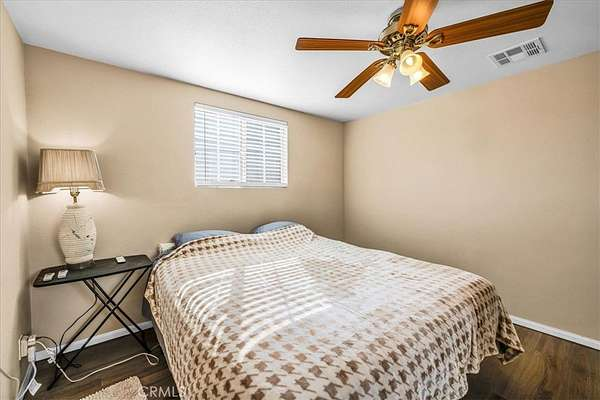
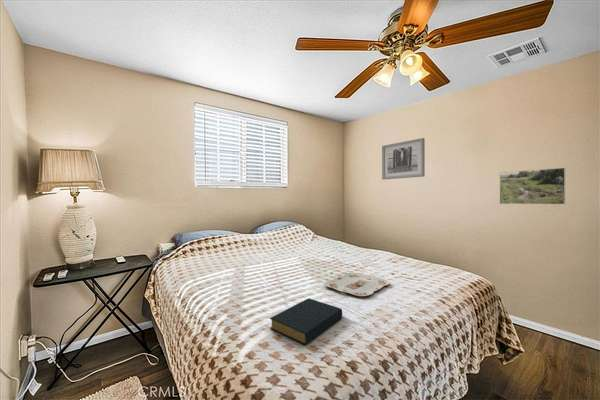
+ serving tray (357, 283)
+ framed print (530, 187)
+ wall art (401, 160)
+ hardback book (307, 318)
